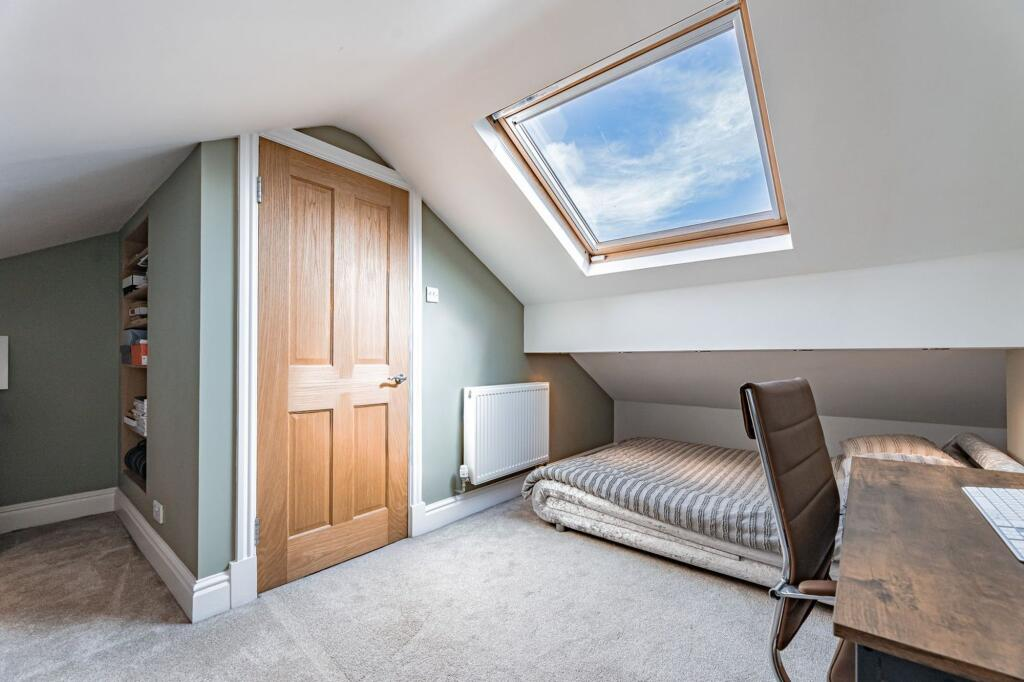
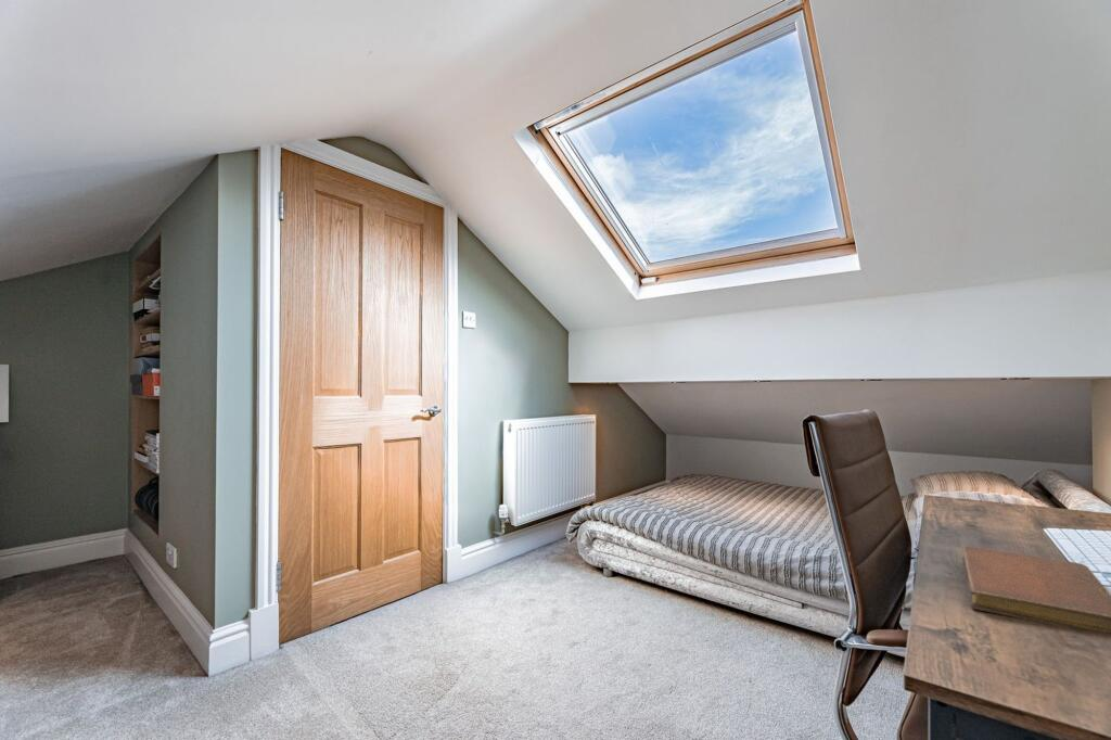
+ notebook (1033, 584)
